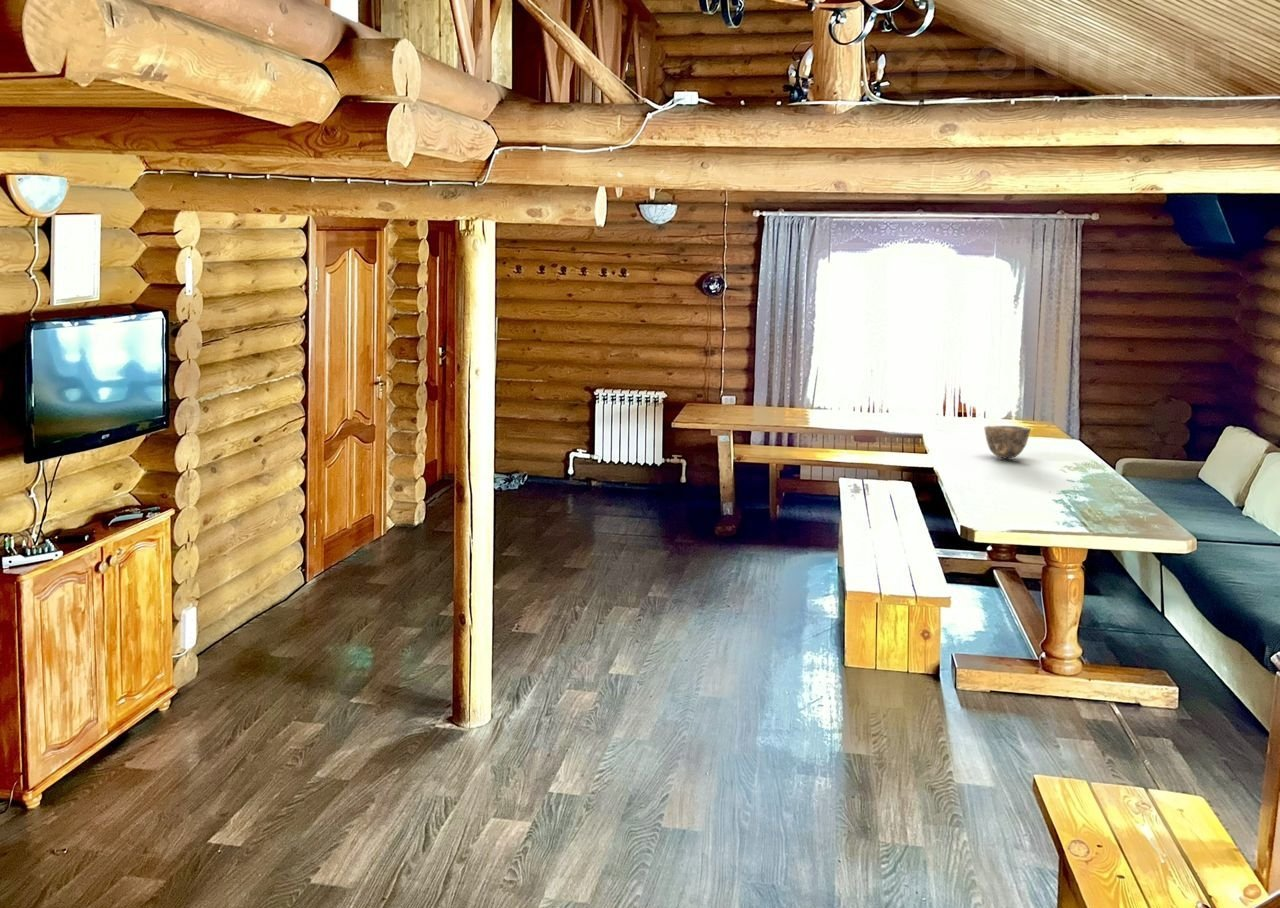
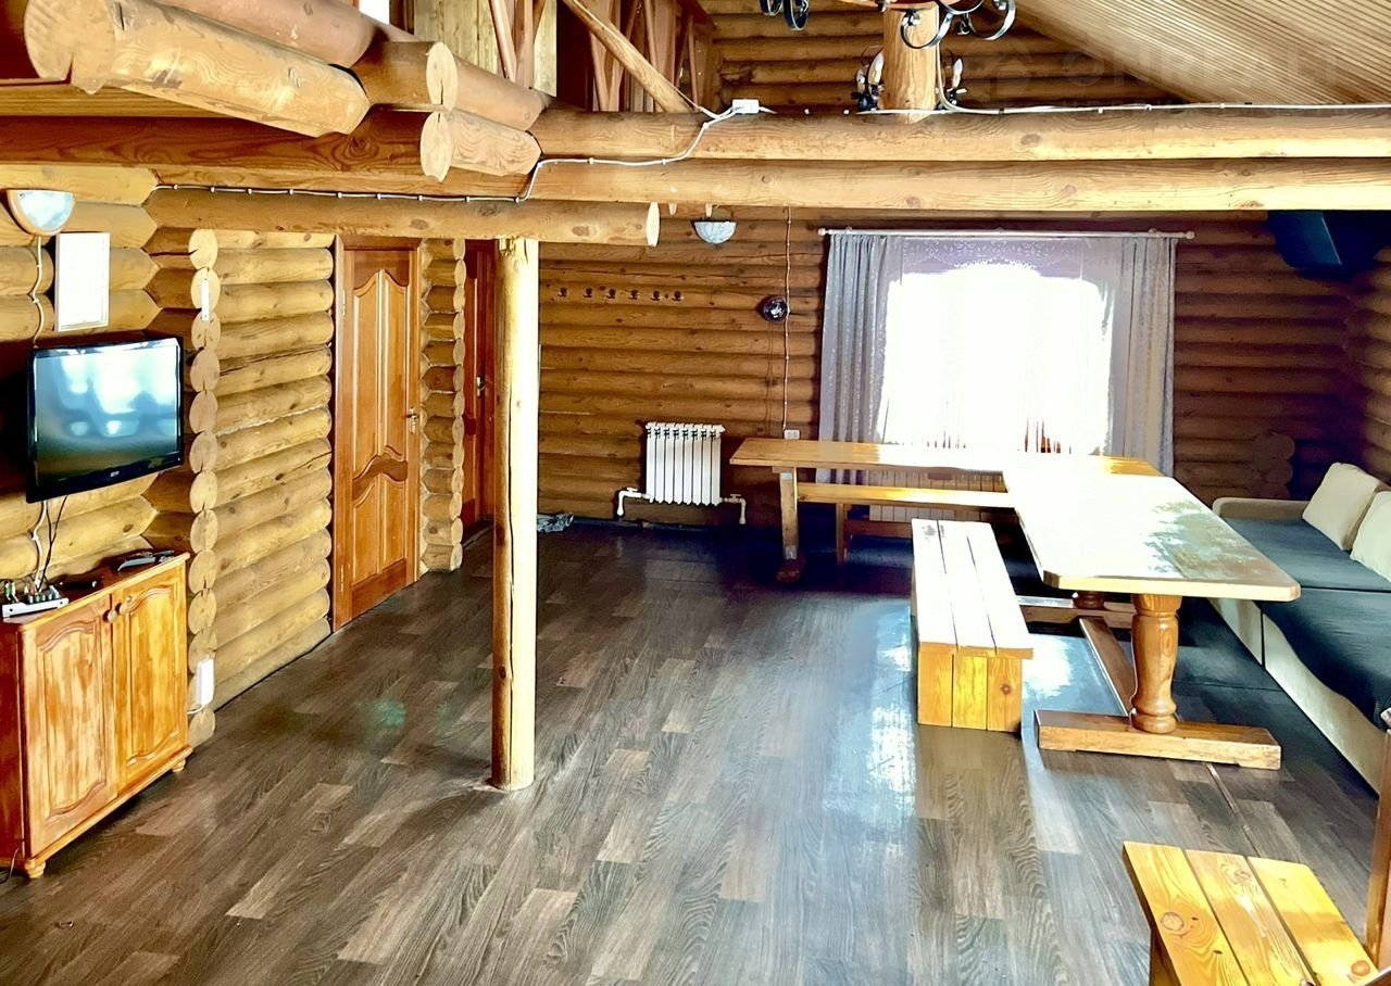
- bowl (1006, 442)
